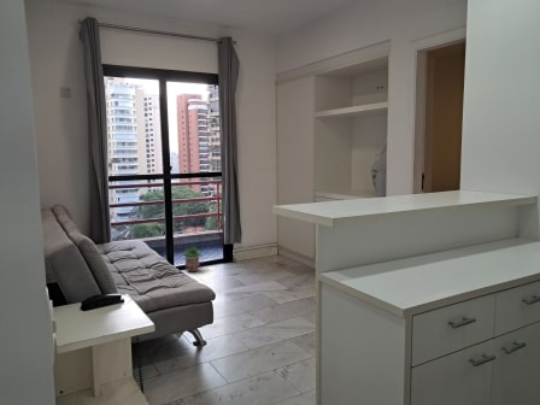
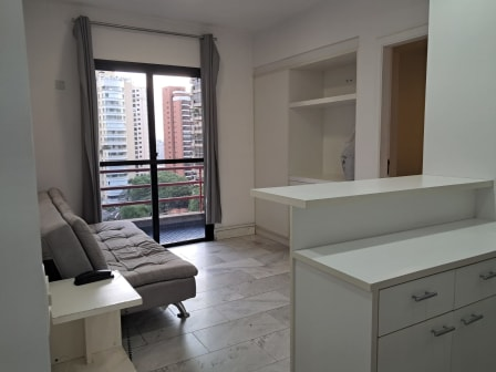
- potted plant (192, 258)
